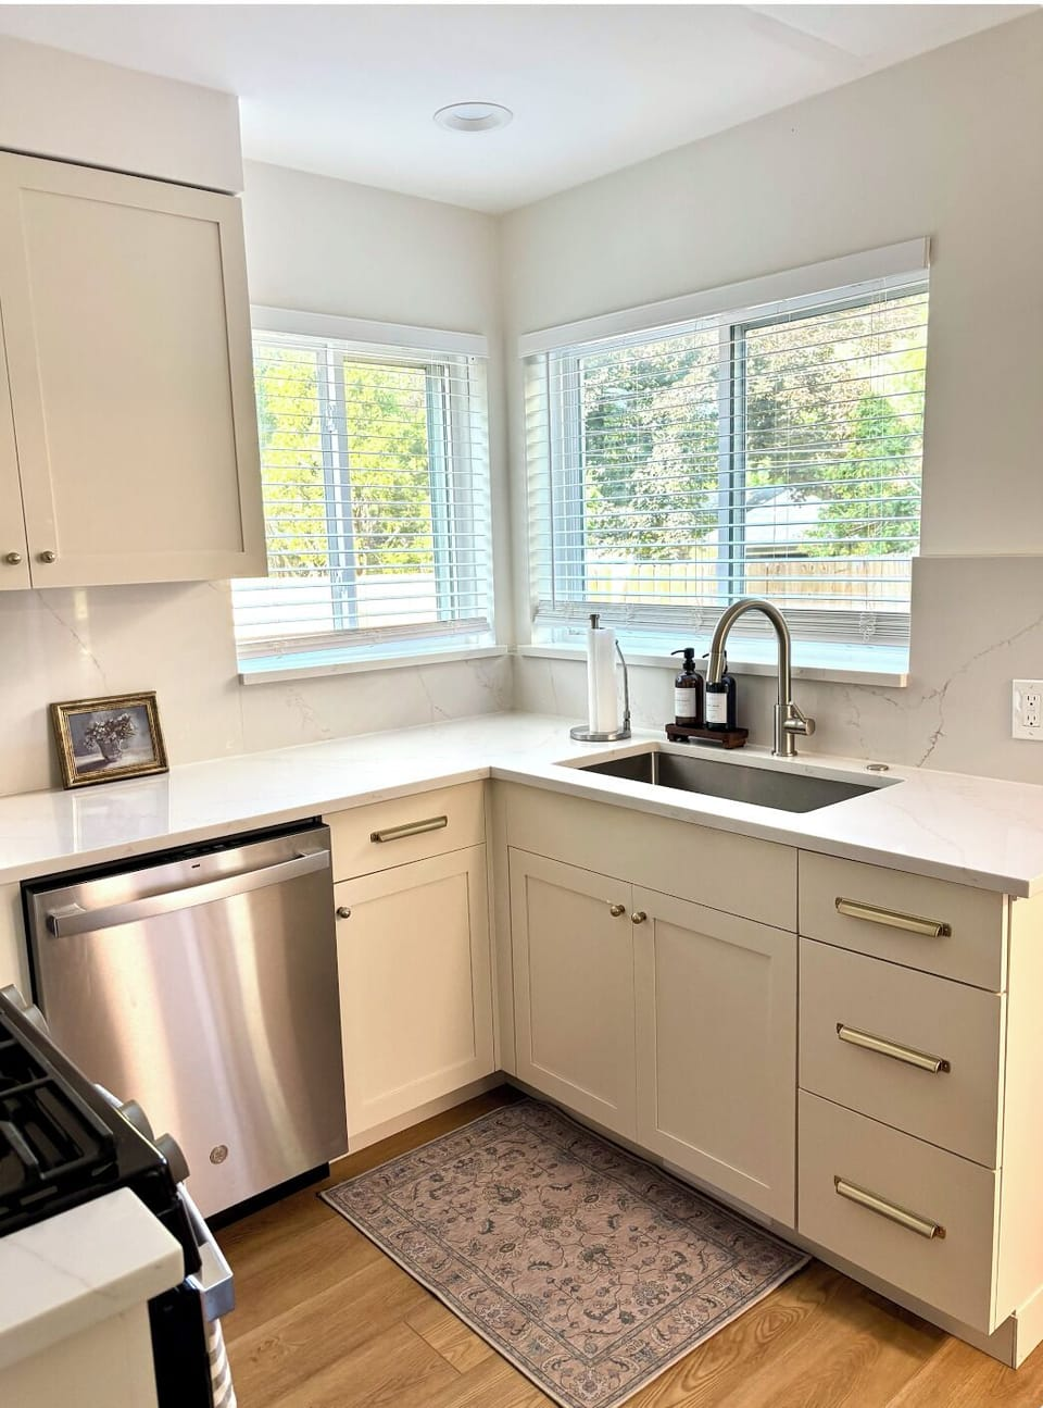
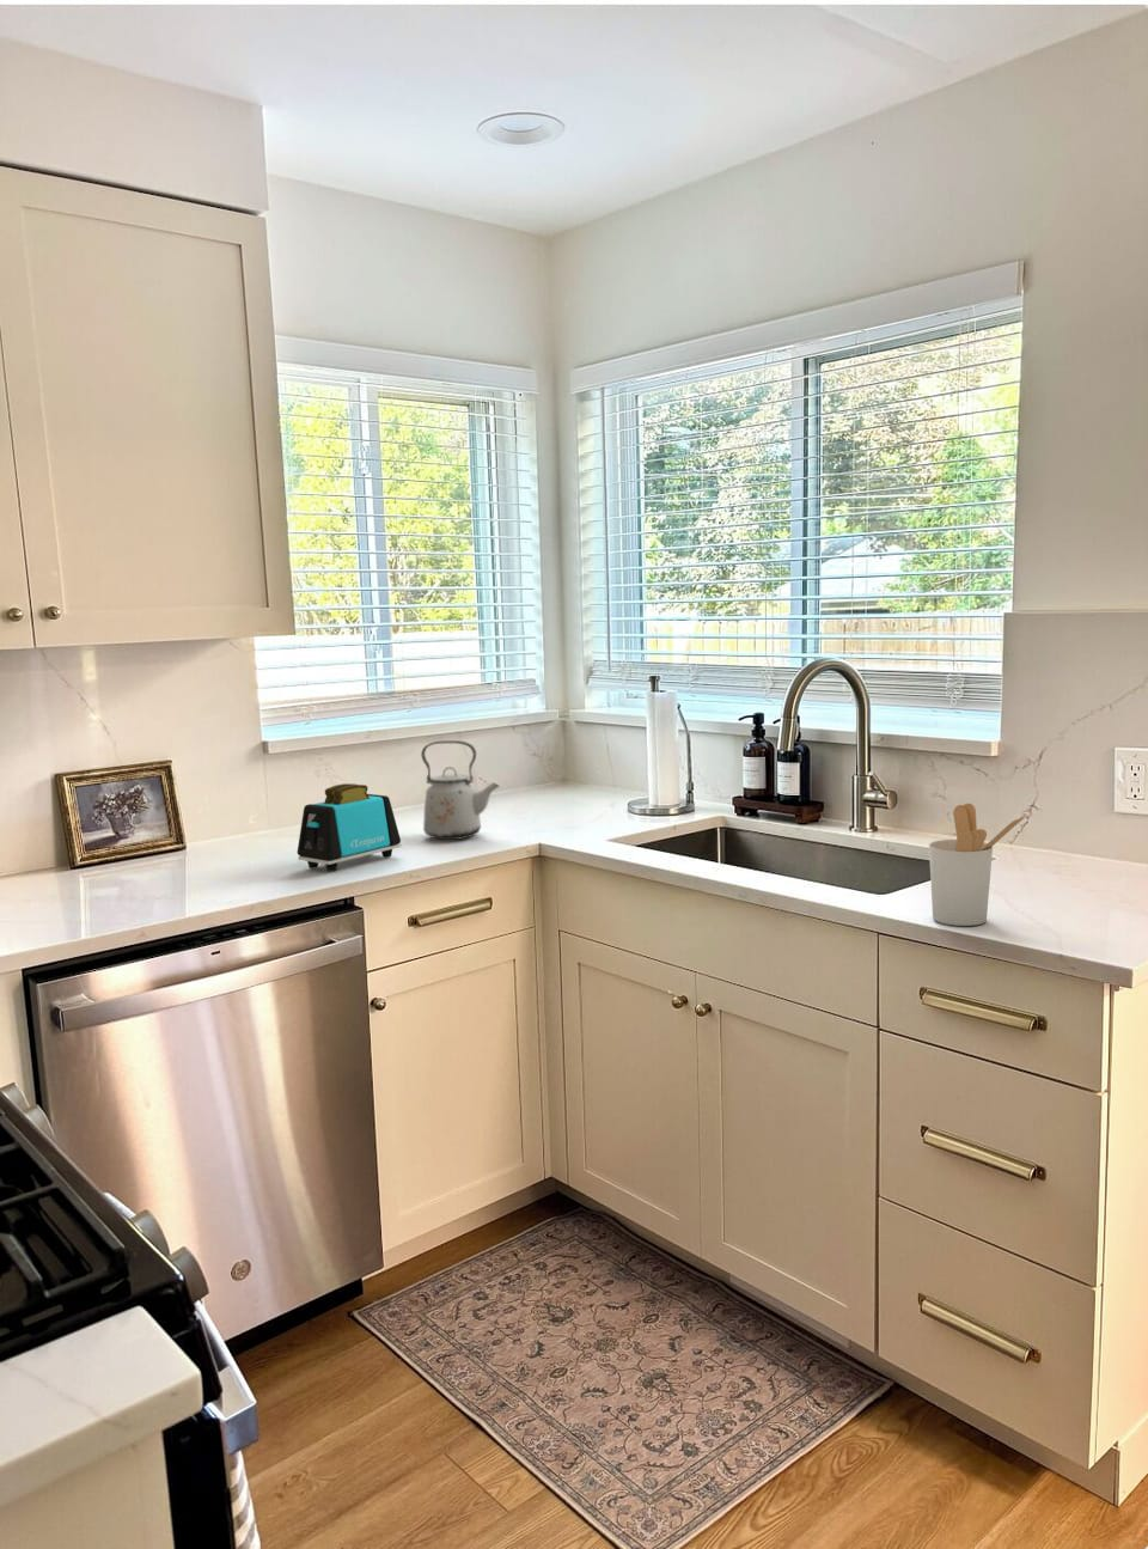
+ toaster (348, 823)
+ utensil holder (977, 865)
+ kettle (461, 788)
